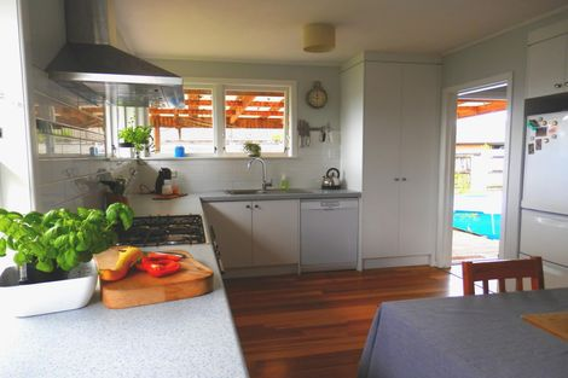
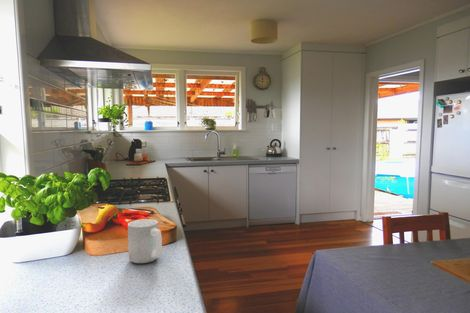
+ mug (147, 241)
